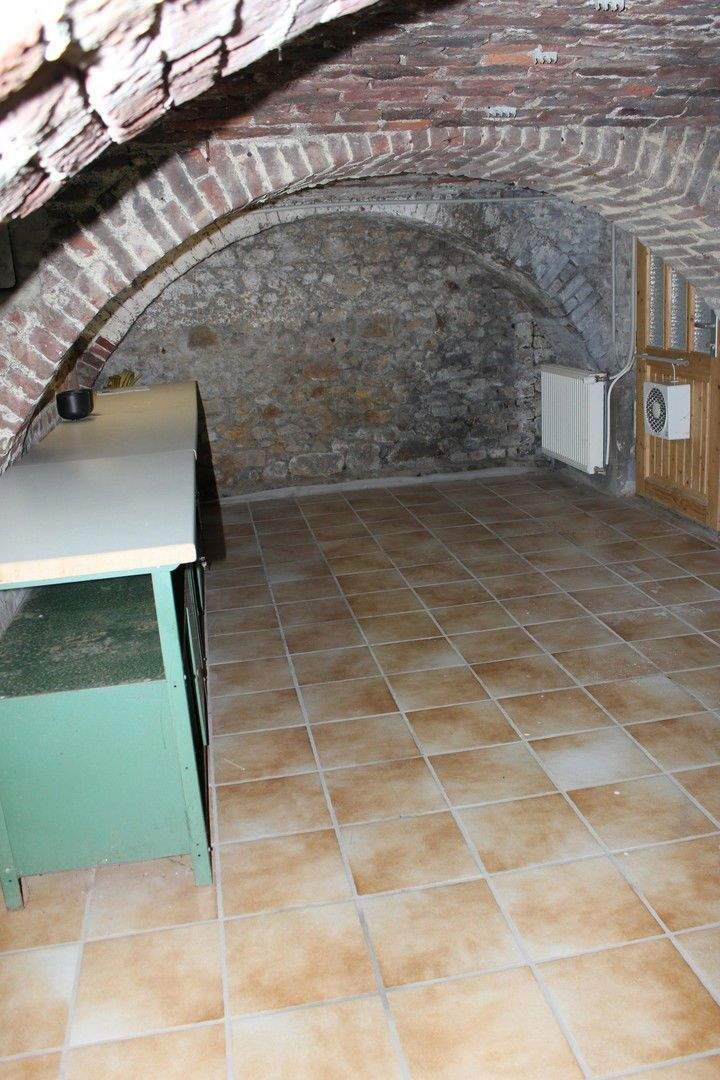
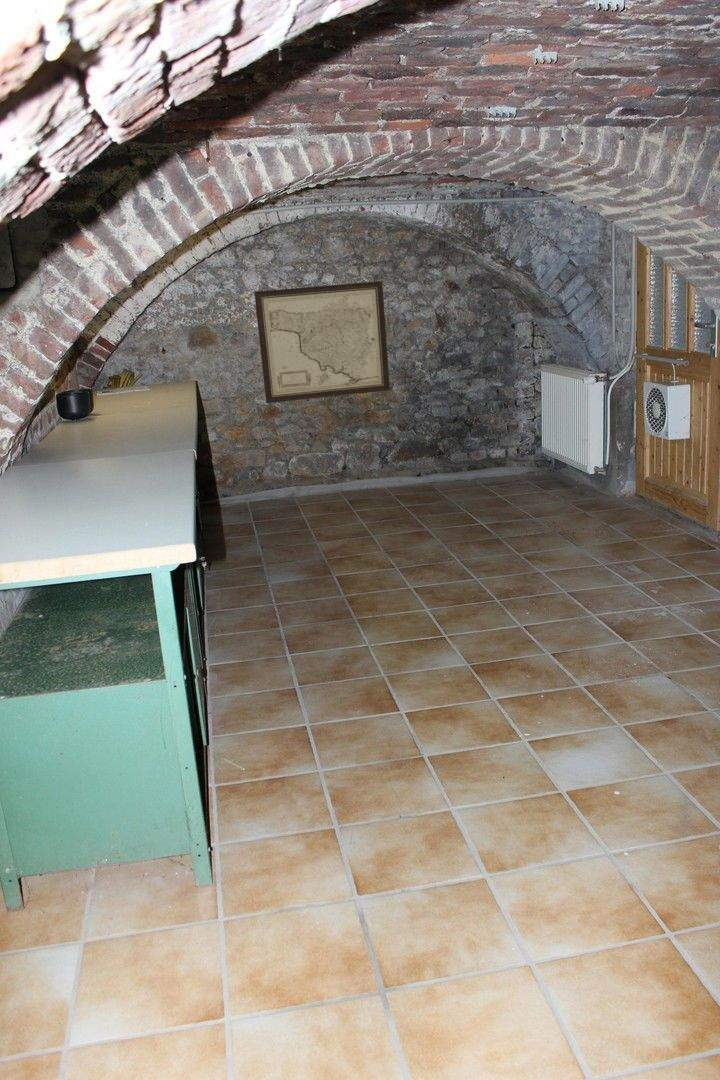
+ wall art (324, 342)
